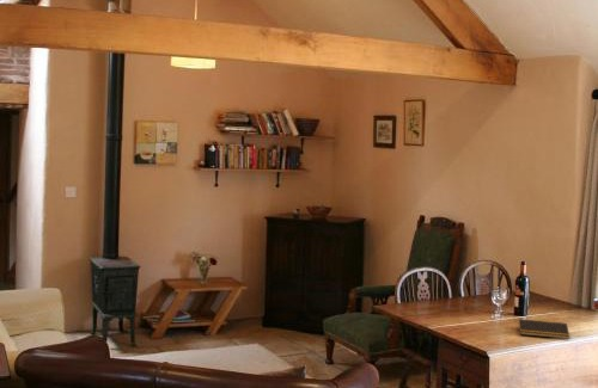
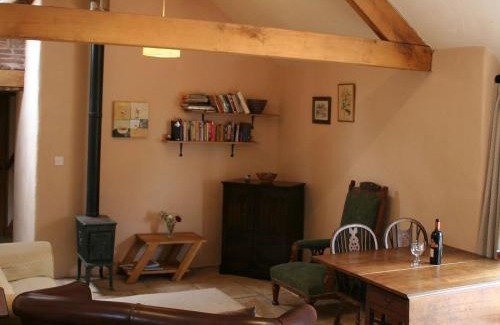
- notepad (543, 328)
